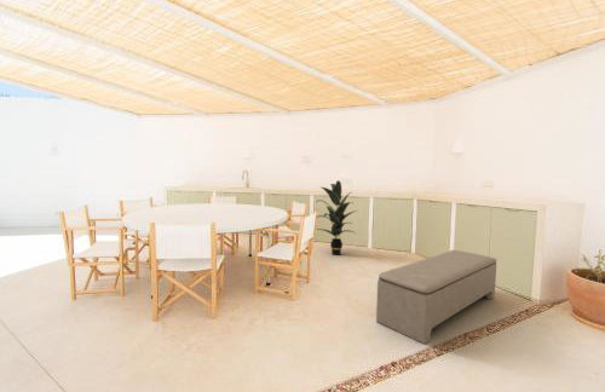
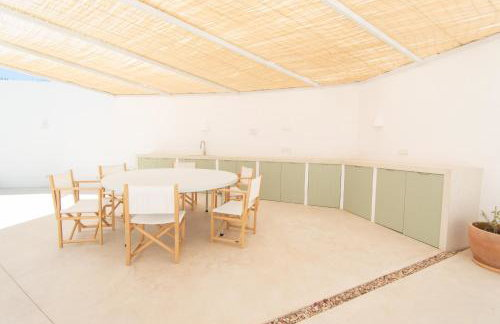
- indoor plant (335, 218)
- bench (442, 286)
